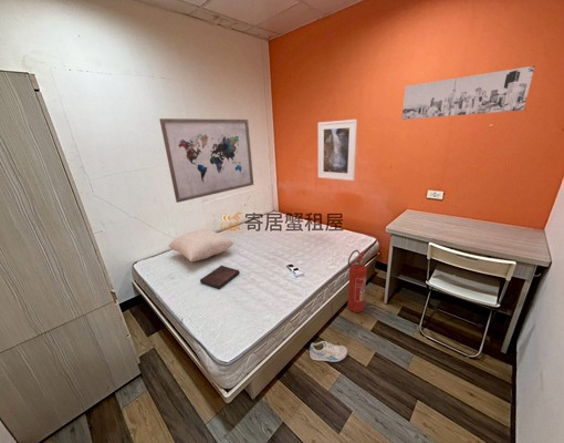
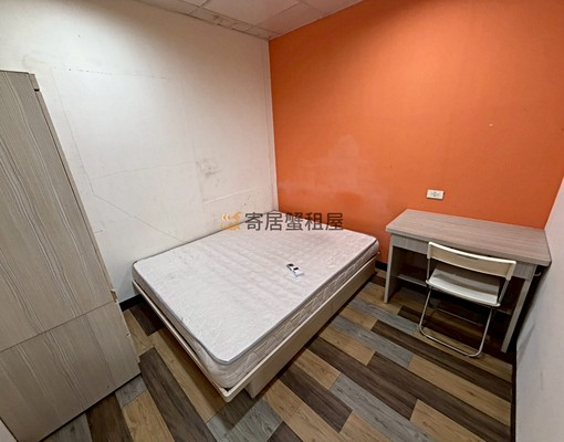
- pillow (200, 243)
- sneaker (327, 349)
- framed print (335, 151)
- book (220, 276)
- fire extinguisher (355, 280)
- wall art (458, 96)
- wall art (215, 157)
